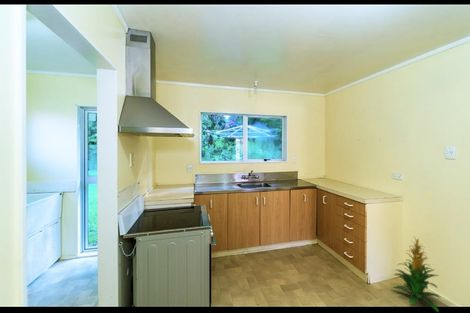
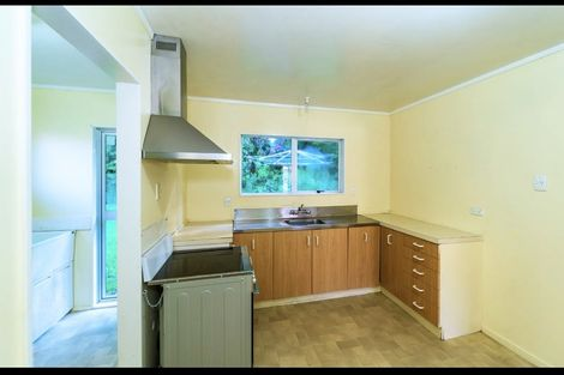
- indoor plant (417, 267)
